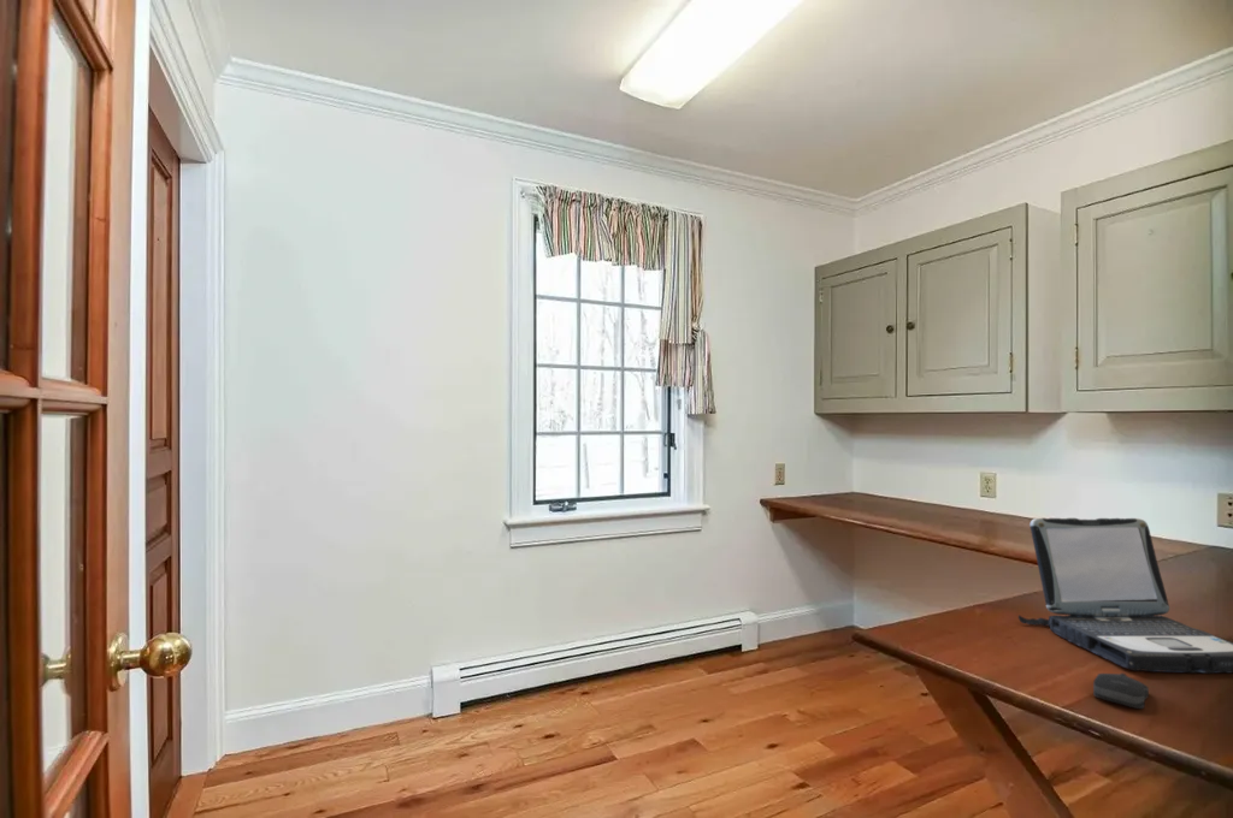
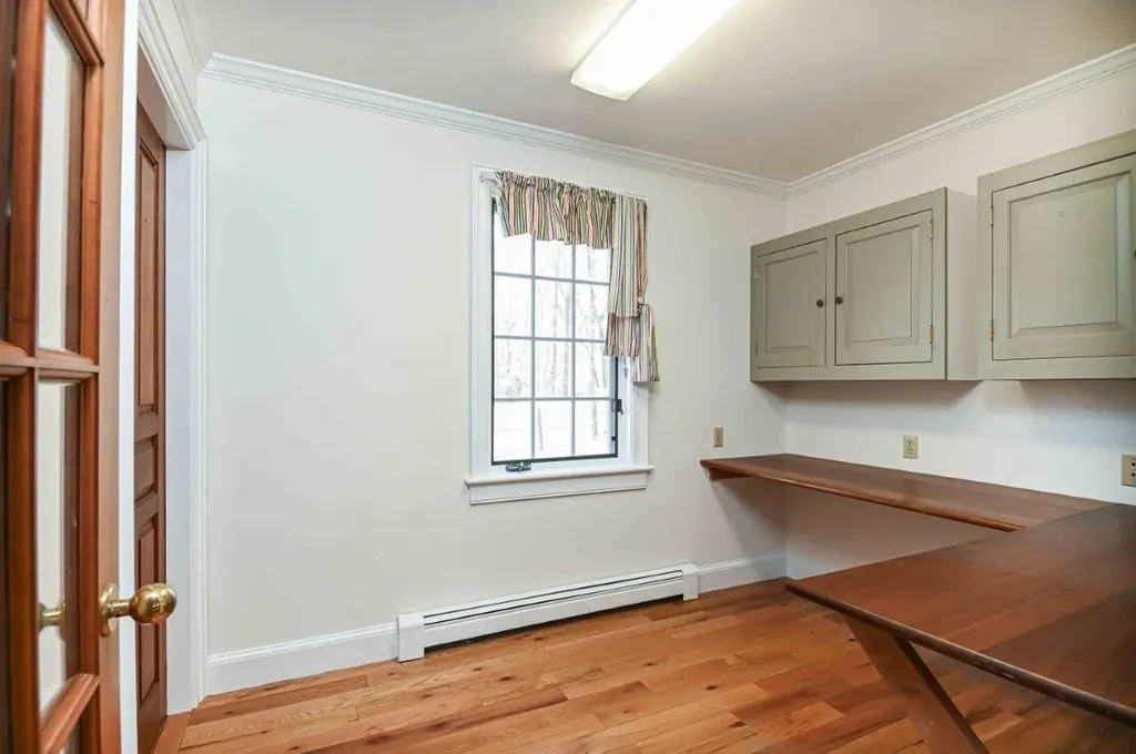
- computer mouse (1120, 684)
- laptop (1129, 585)
